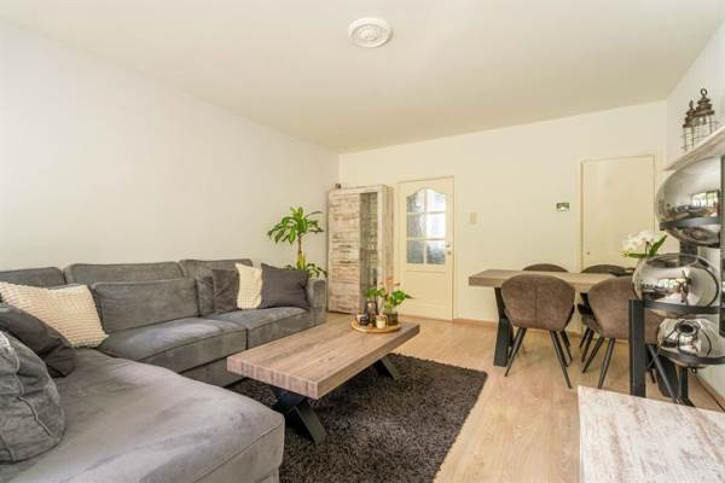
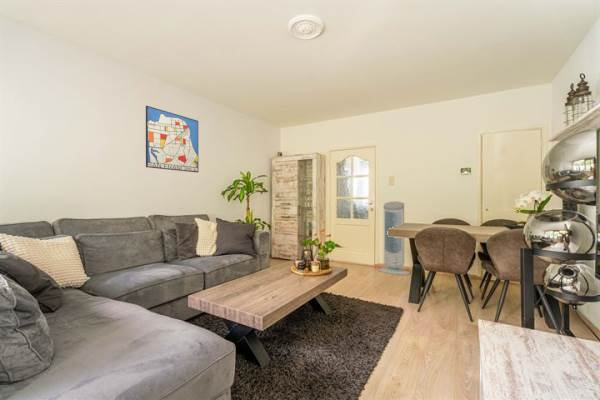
+ wall art (174, 141)
+ air purifier (393, 237)
